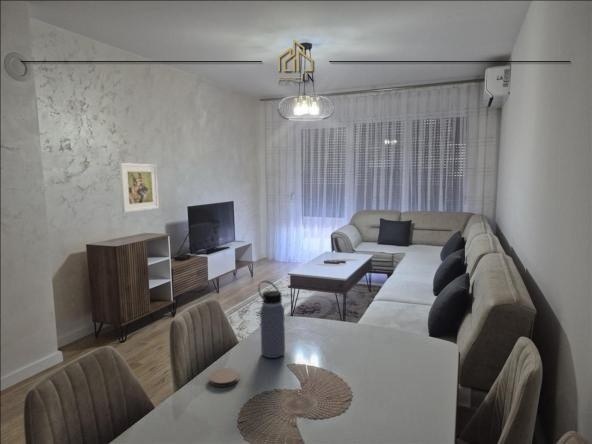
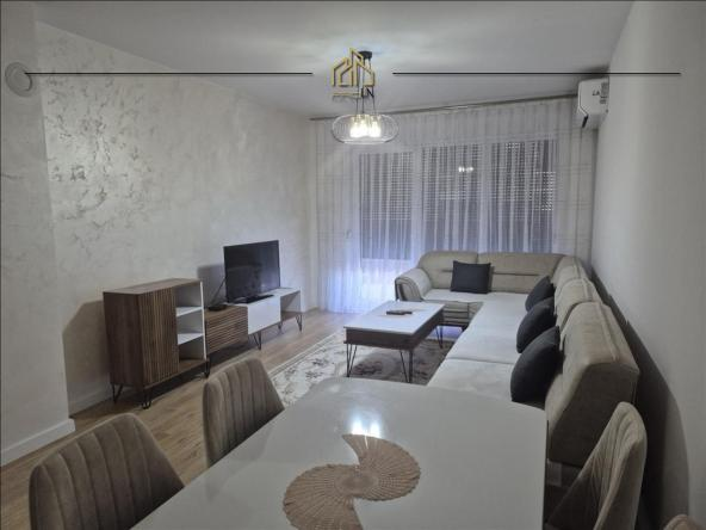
- water bottle (271, 318)
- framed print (140, 187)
- coaster (224, 377)
